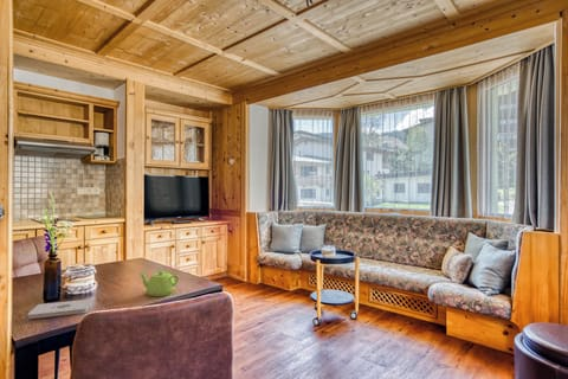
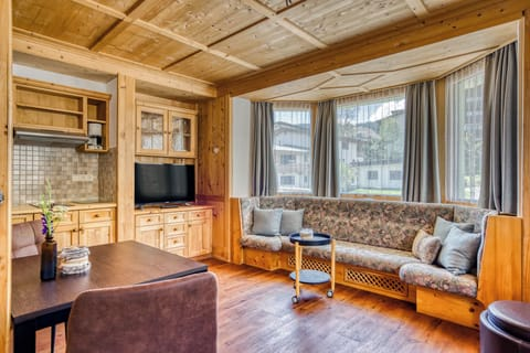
- notepad (62, 308)
- teapot (159, 282)
